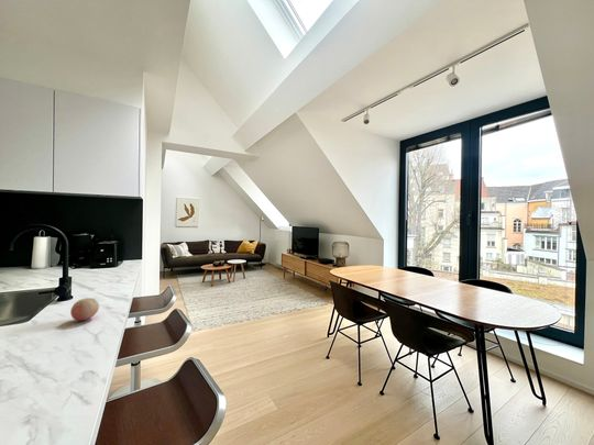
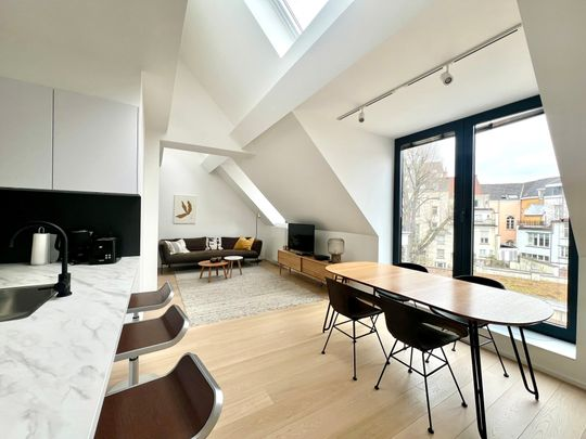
- fruit (85, 309)
